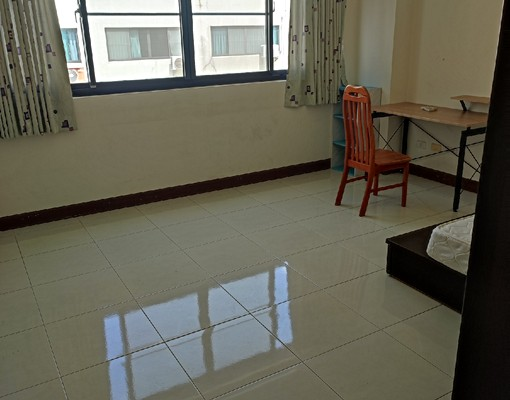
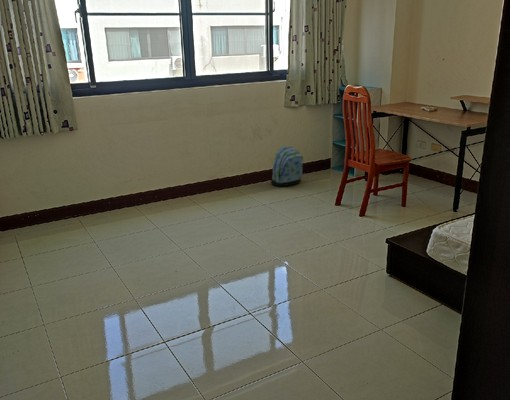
+ backpack (288, 165)
